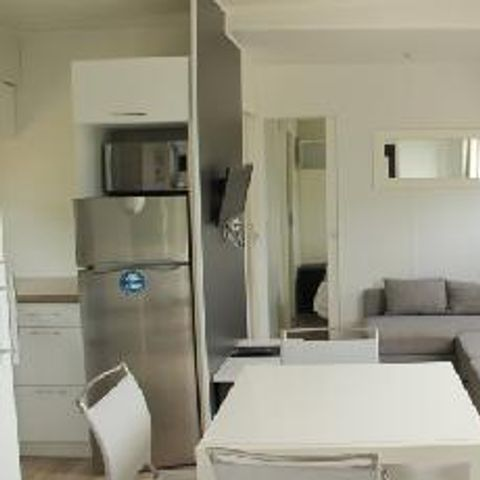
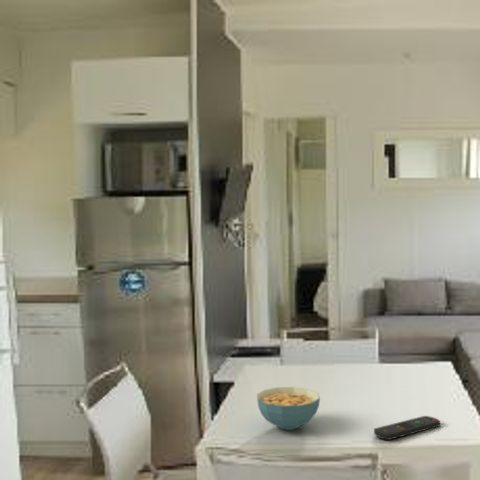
+ cereal bowl (288, 411)
+ remote control (407, 427)
